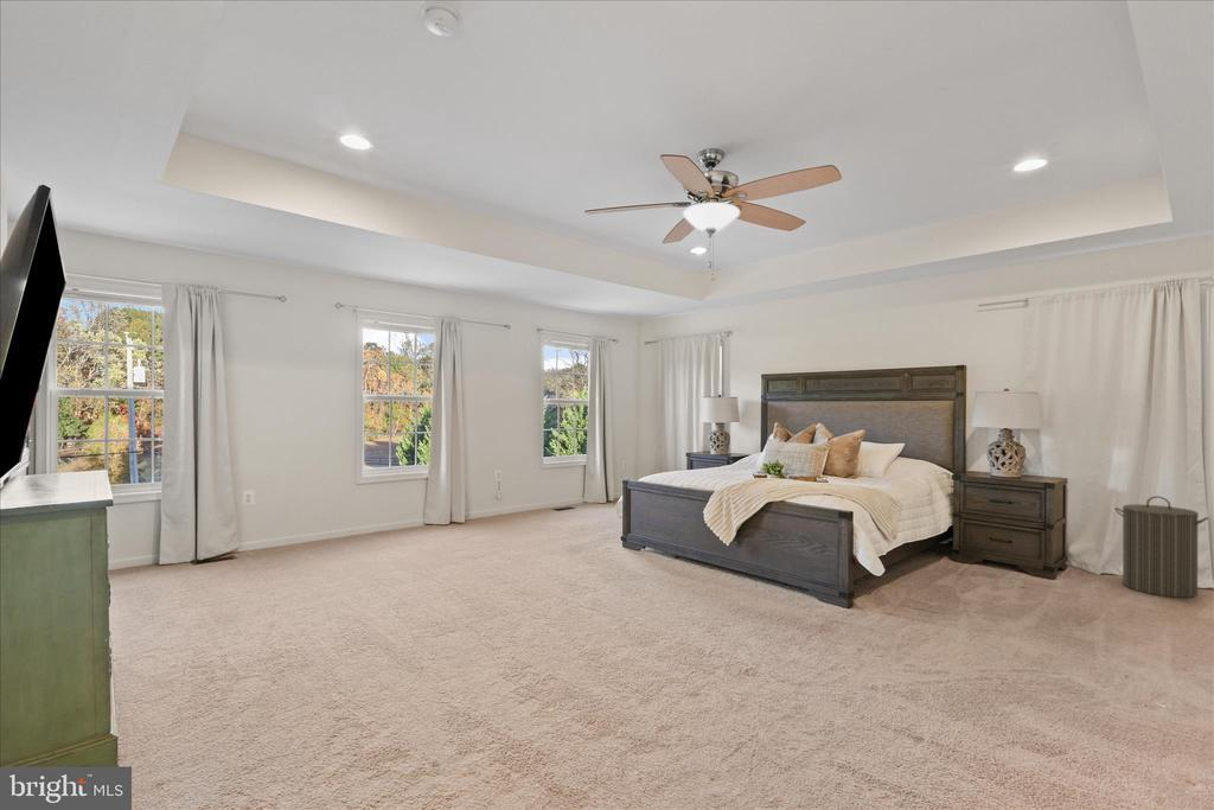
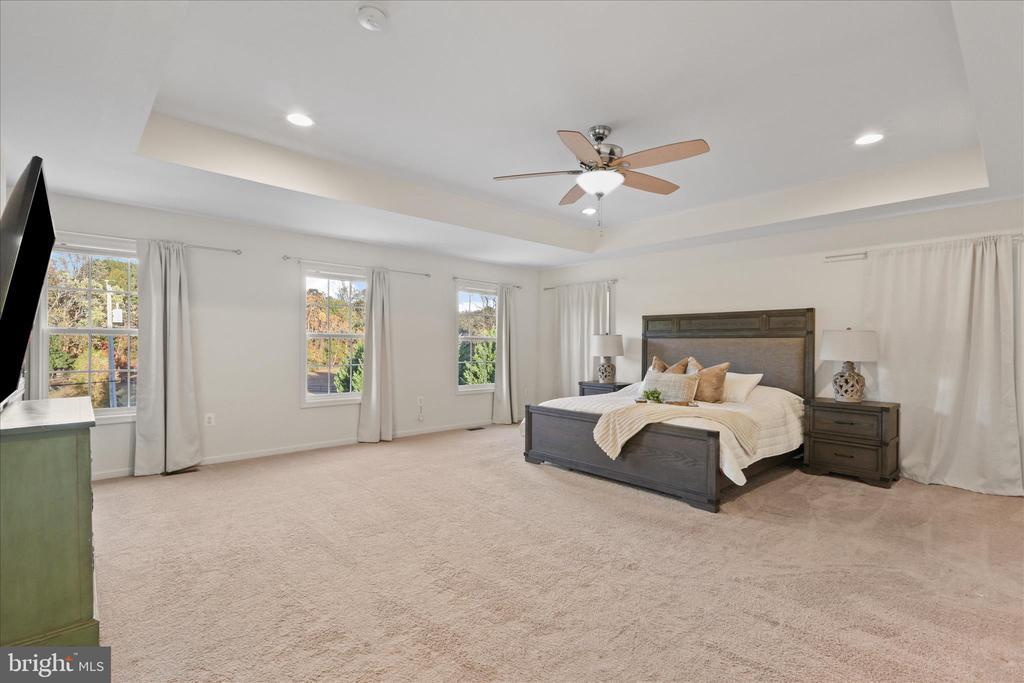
- laundry hamper (1158, 542)
